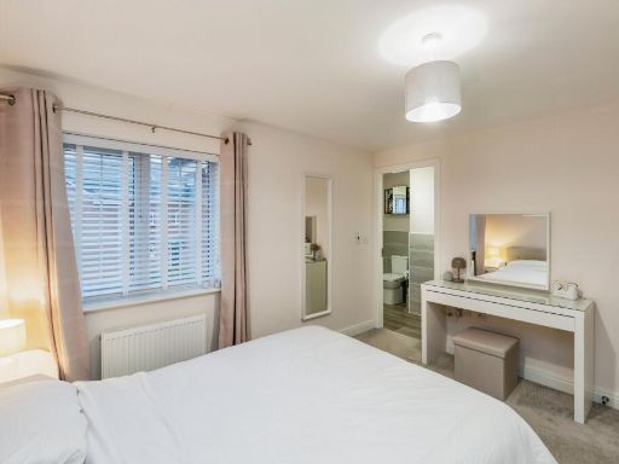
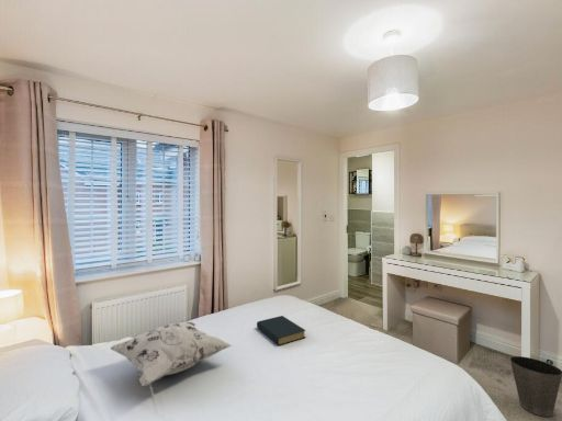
+ hardback book (280, 329)
+ decorative pillow (171, 346)
+ waste basket (535, 386)
